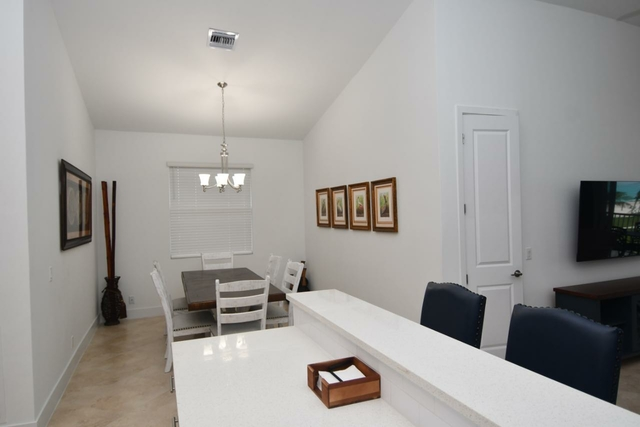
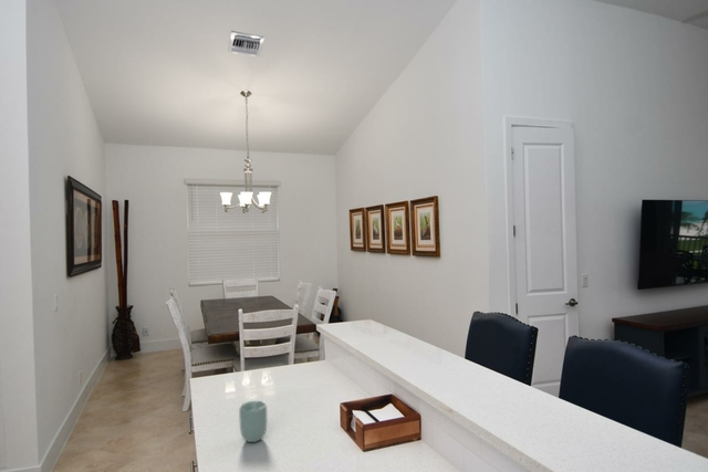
+ cup (253, 422)
